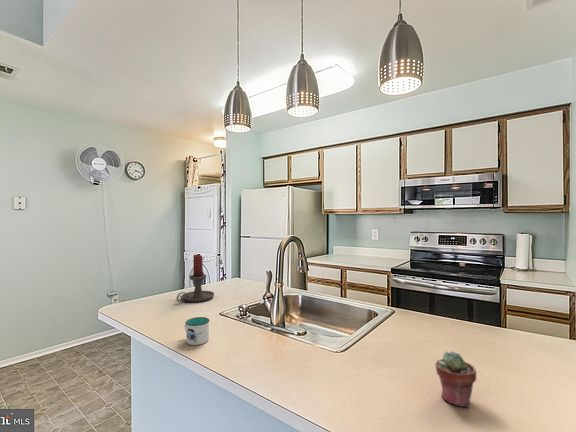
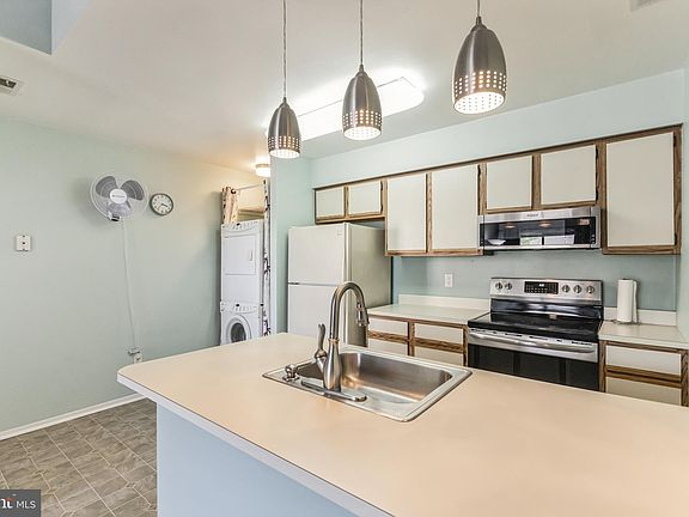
- candle holder (194, 277)
- mug (195, 330)
- potted succulent (455, 375)
